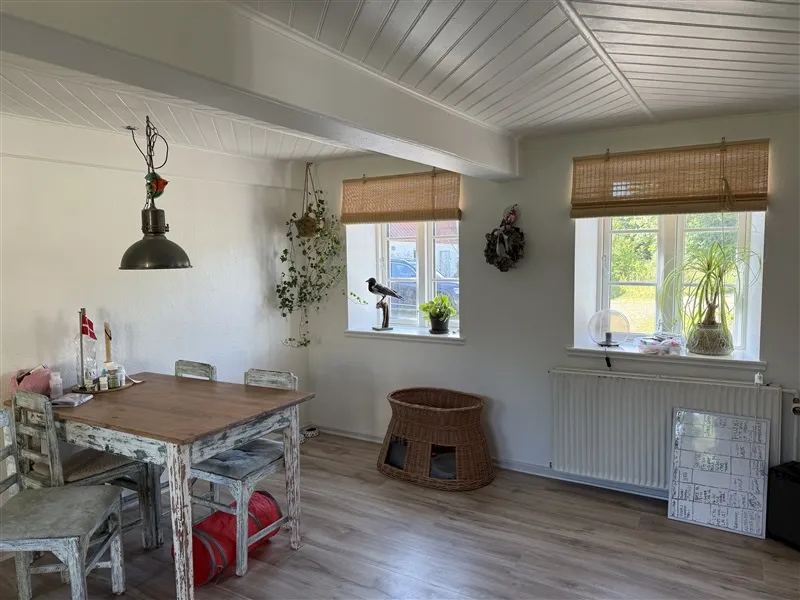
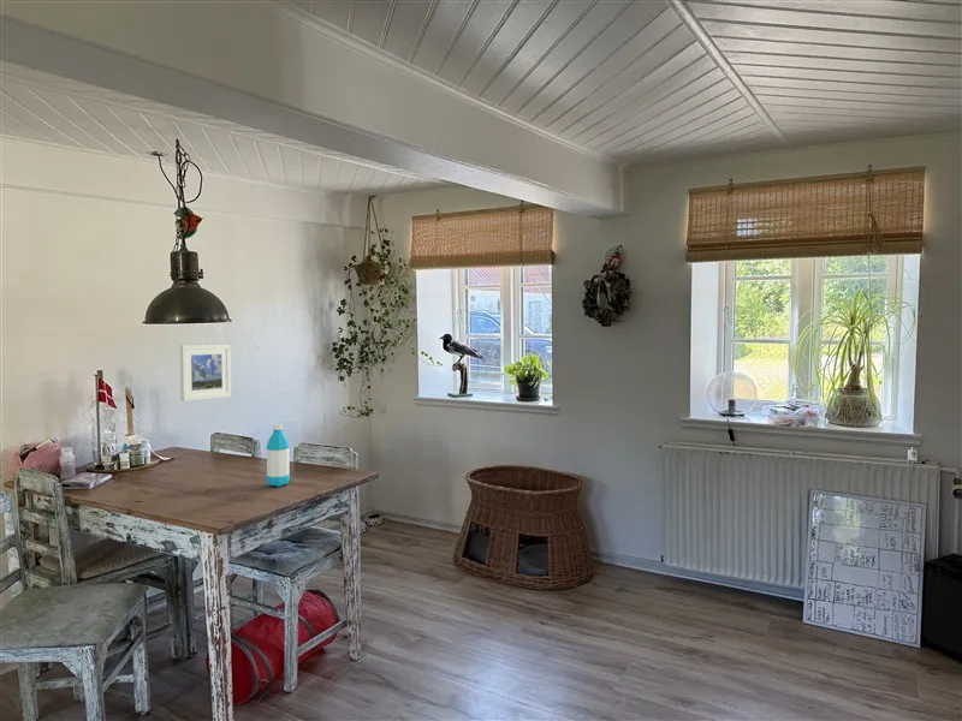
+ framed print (206, 371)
+ water bottle (278, 454)
